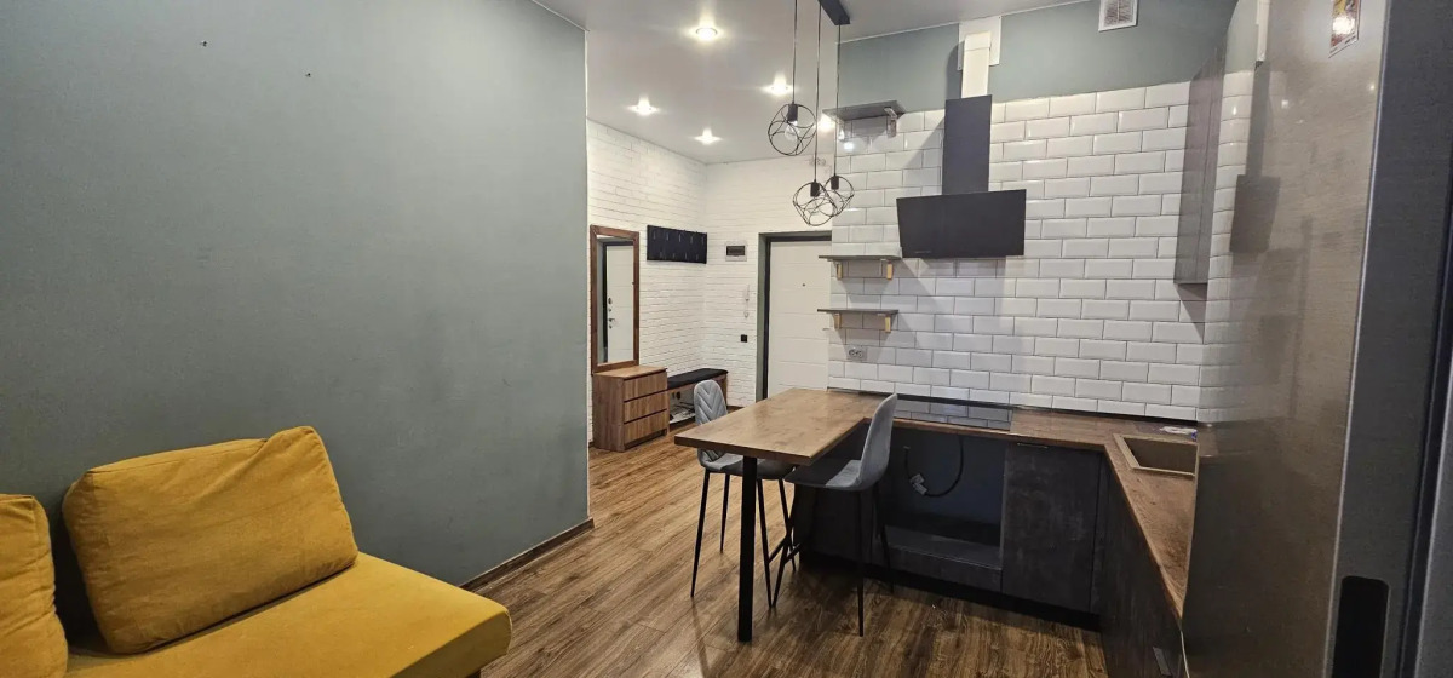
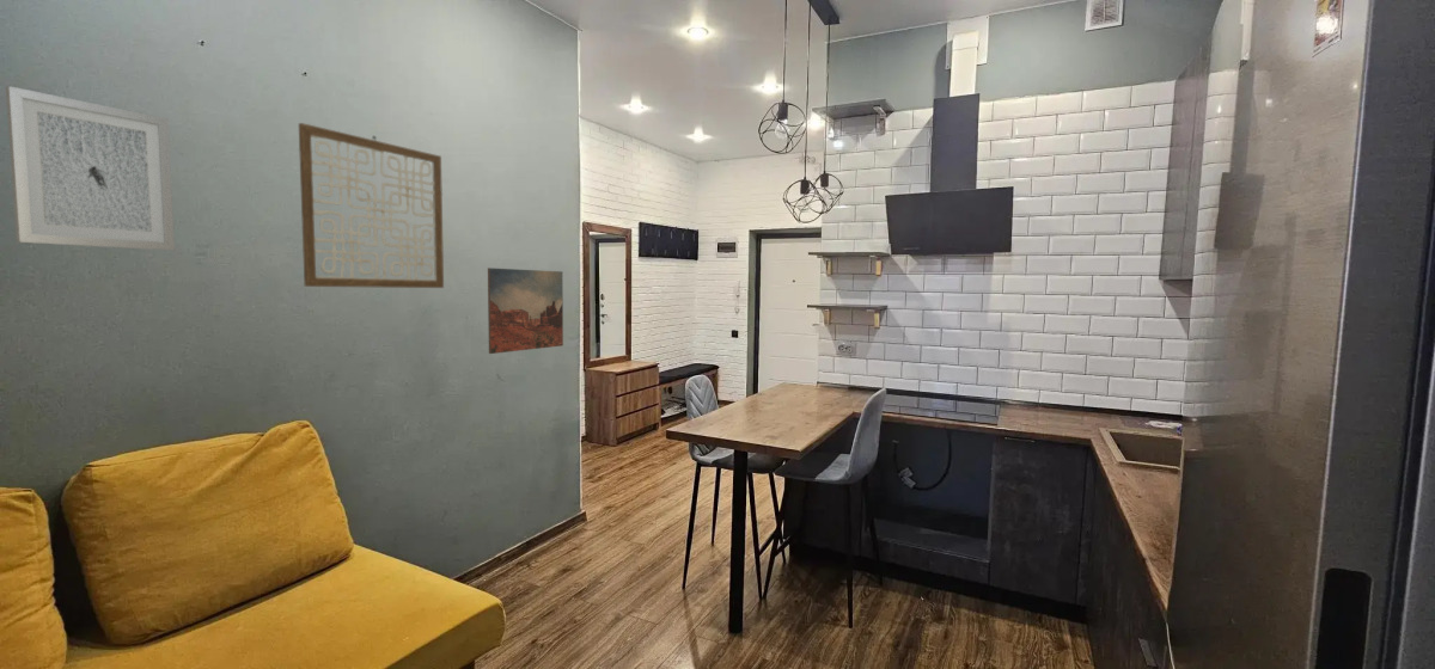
+ wall art (527, 309)
+ wall art (379, 210)
+ wall art (97, 176)
